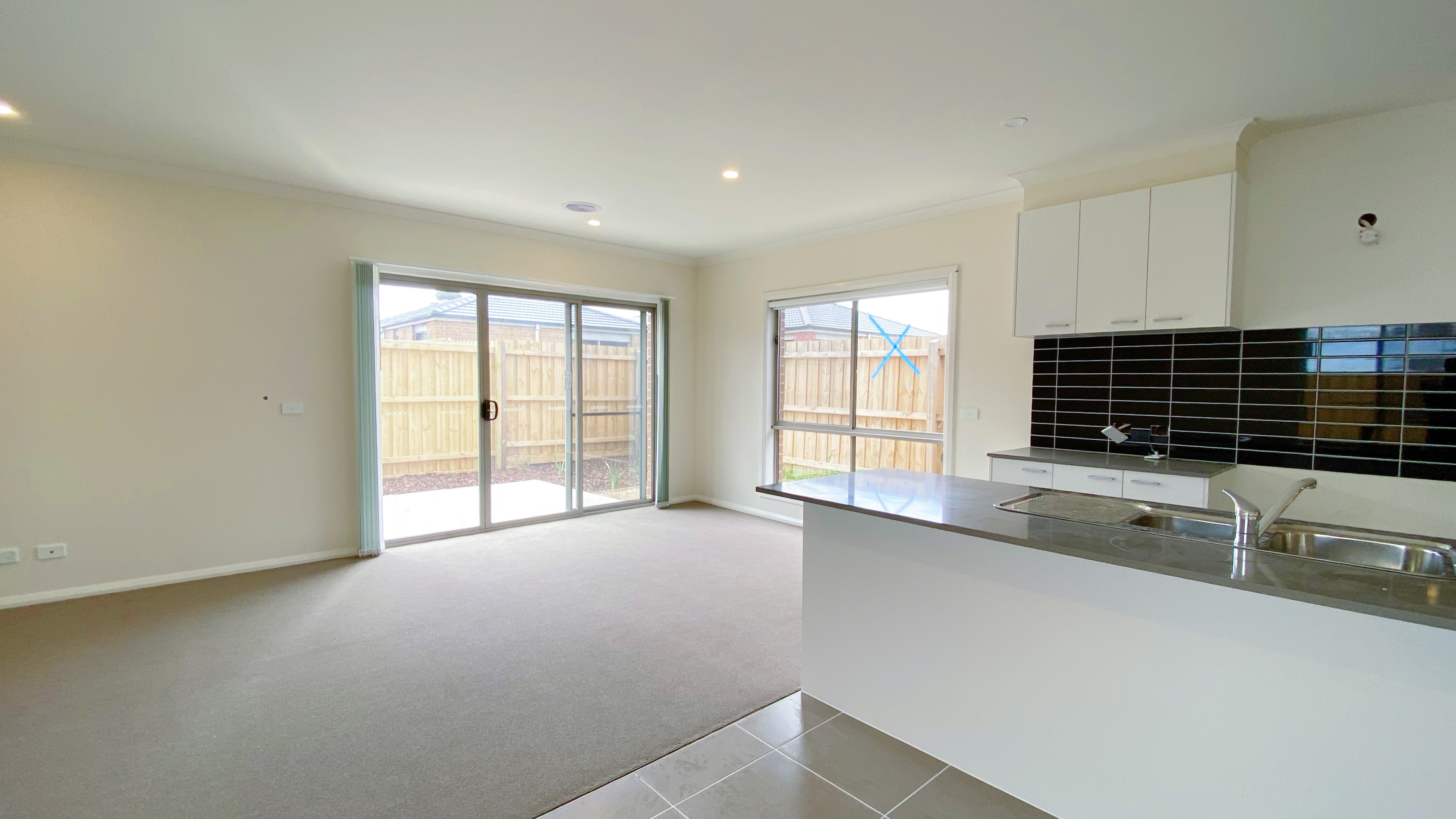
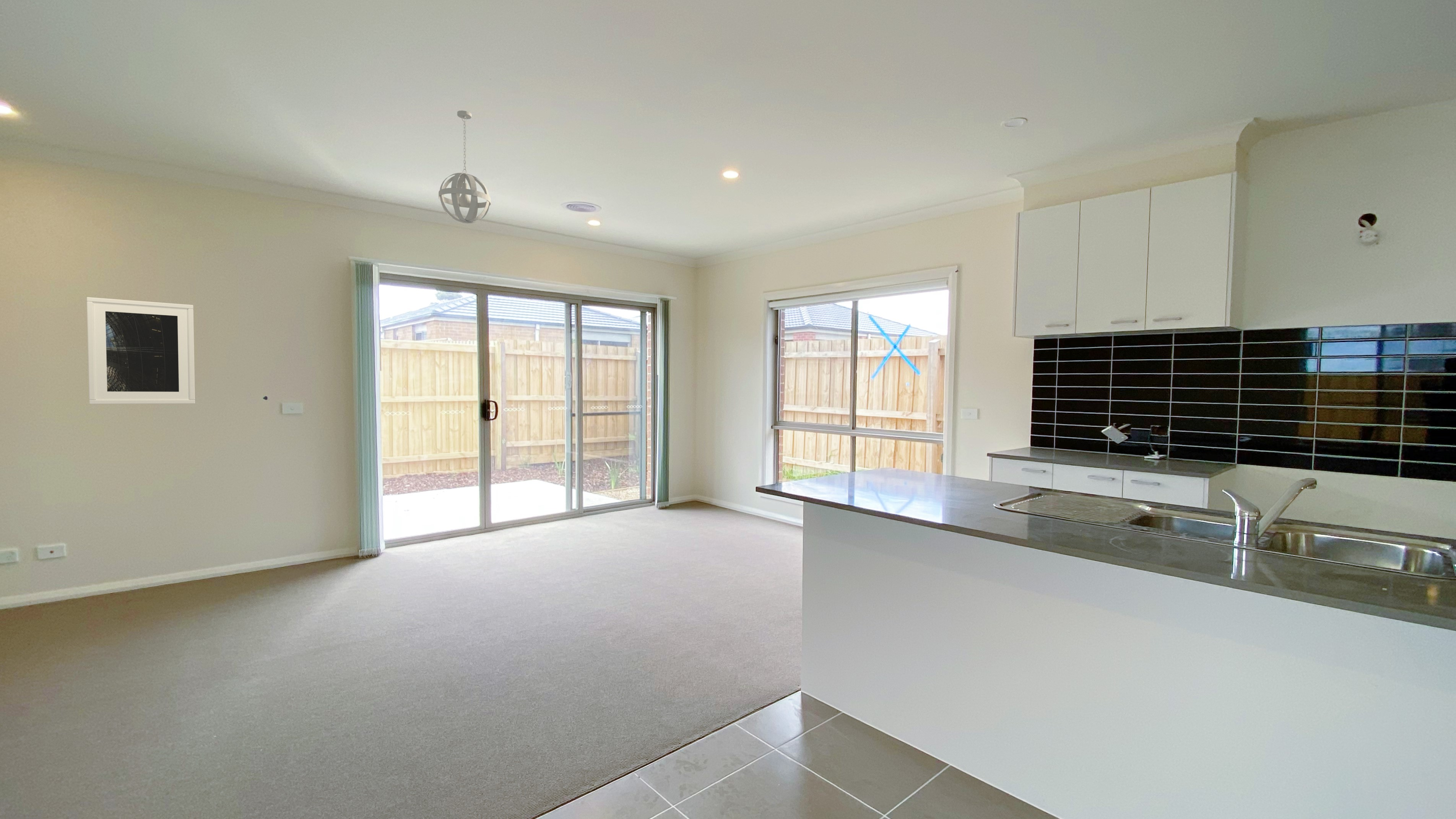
+ pendant light (465, 168)
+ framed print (143, 353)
